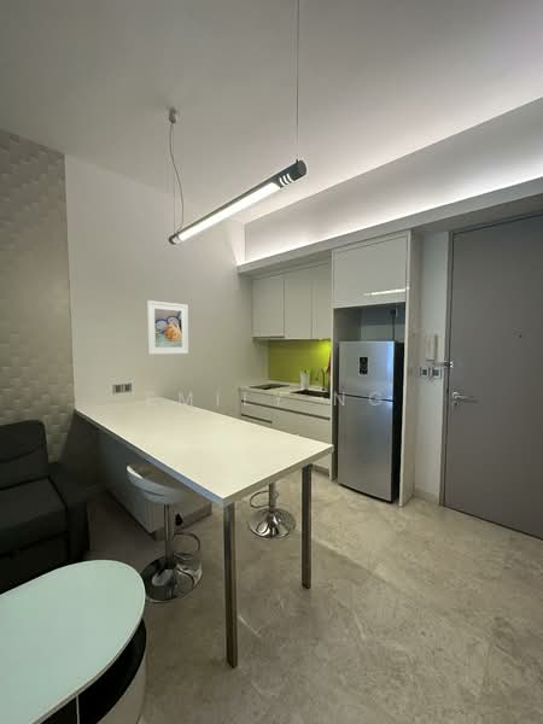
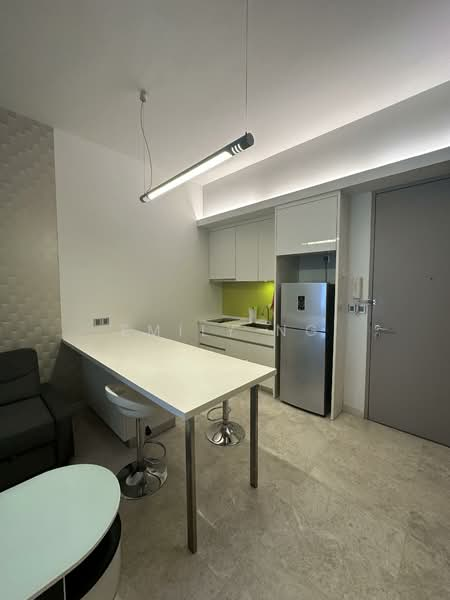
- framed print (168, 328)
